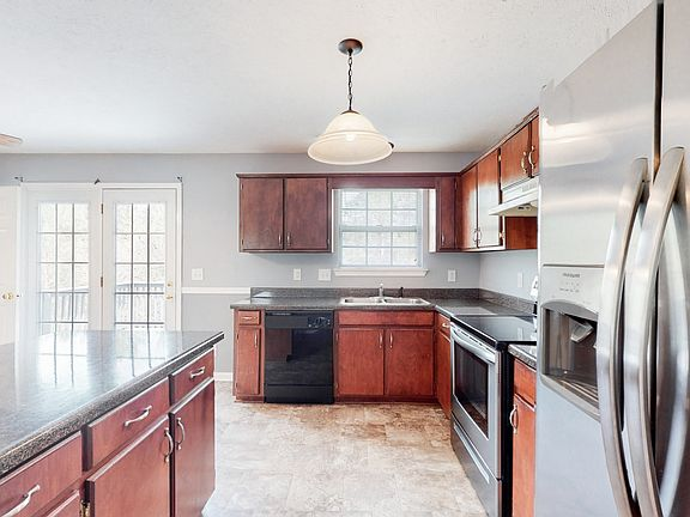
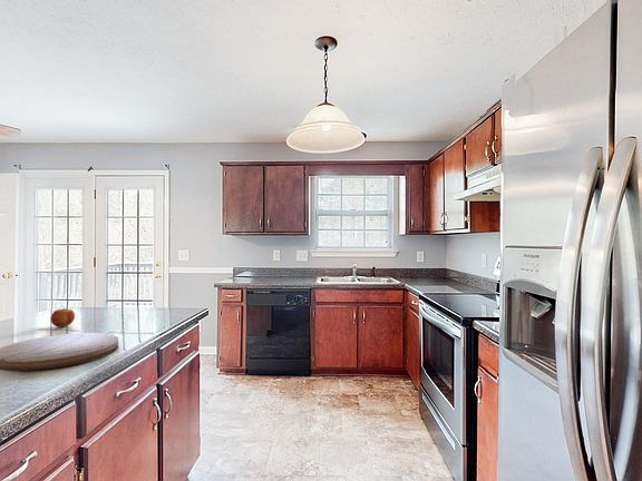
+ cutting board (59, 349)
+ apple (62, 316)
